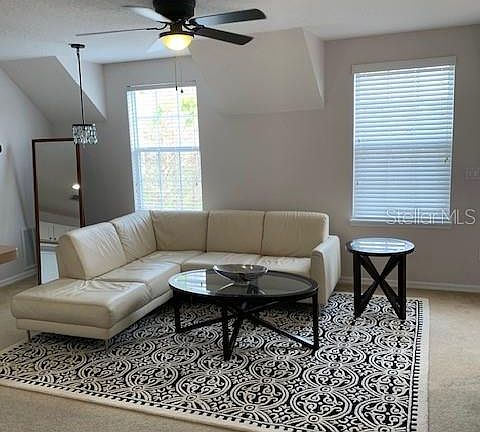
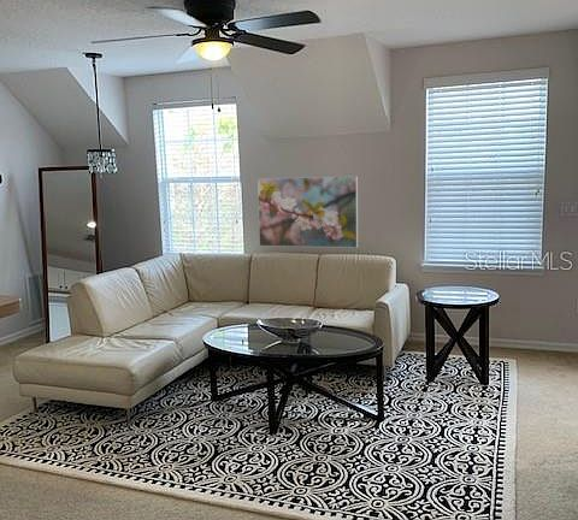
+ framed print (306, 212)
